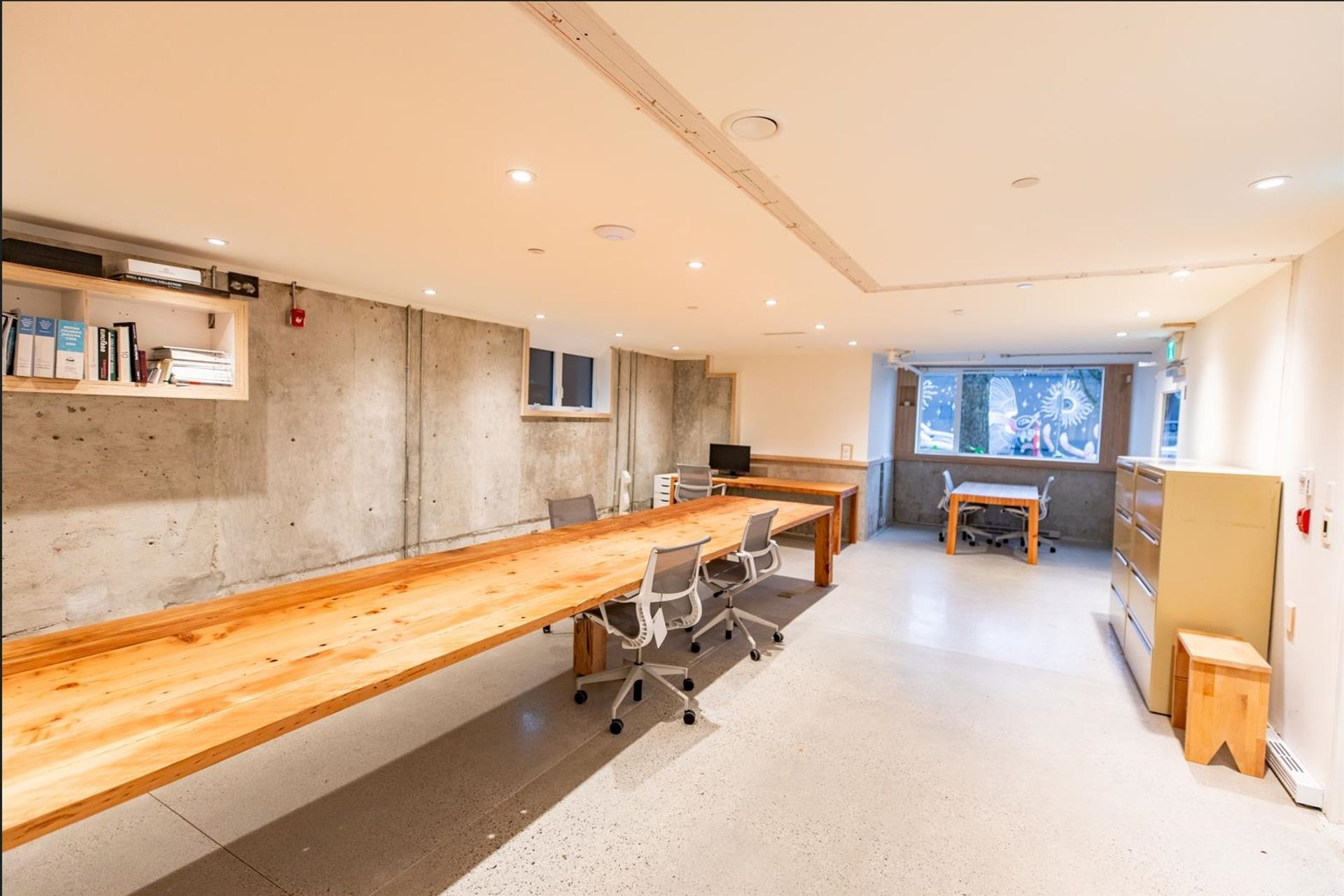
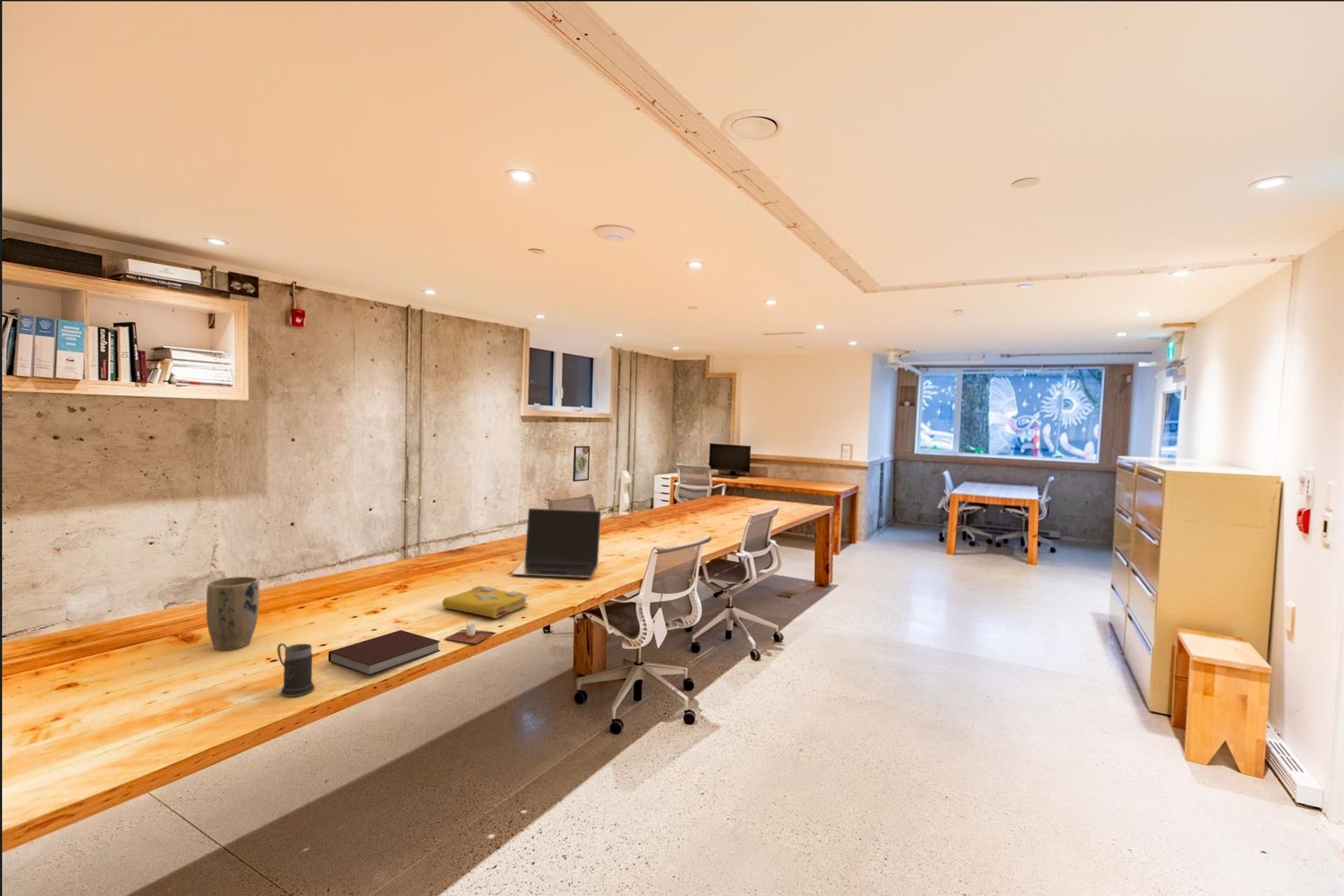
+ cup (470, 628)
+ mug (293, 667)
+ plant pot (233, 612)
+ notebook (386, 651)
+ laptop (558, 541)
+ spell book (489, 601)
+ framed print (581, 463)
